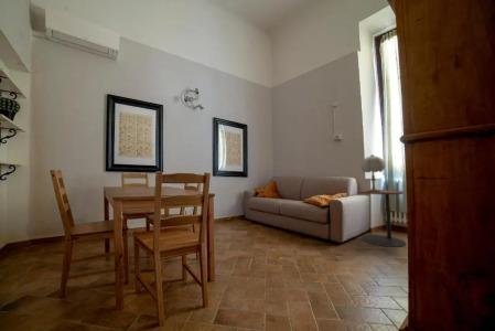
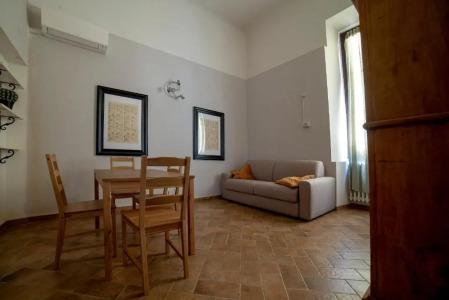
- table lamp (373, 172)
- side table (386, 215)
